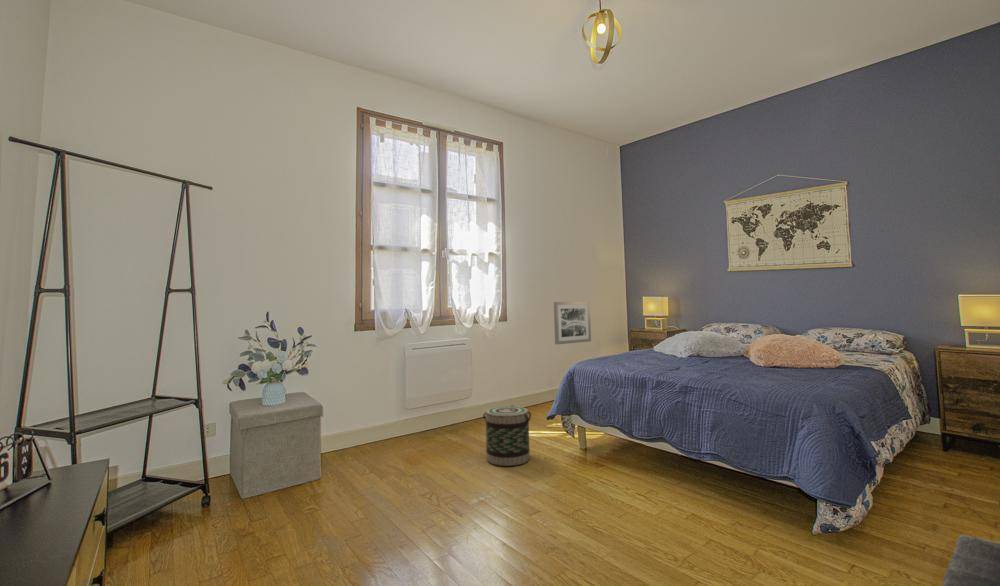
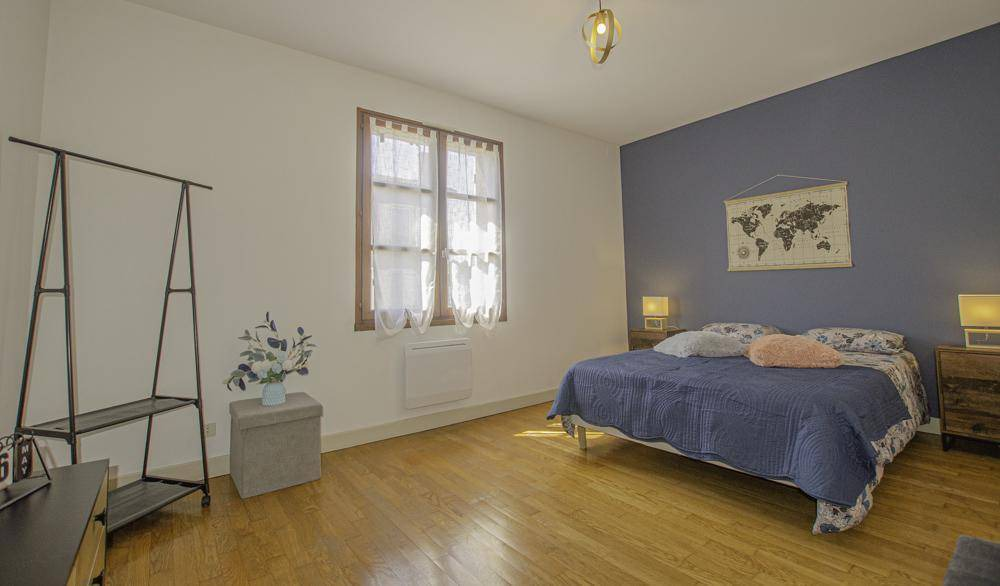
- basket (507, 432)
- wall art (573, 322)
